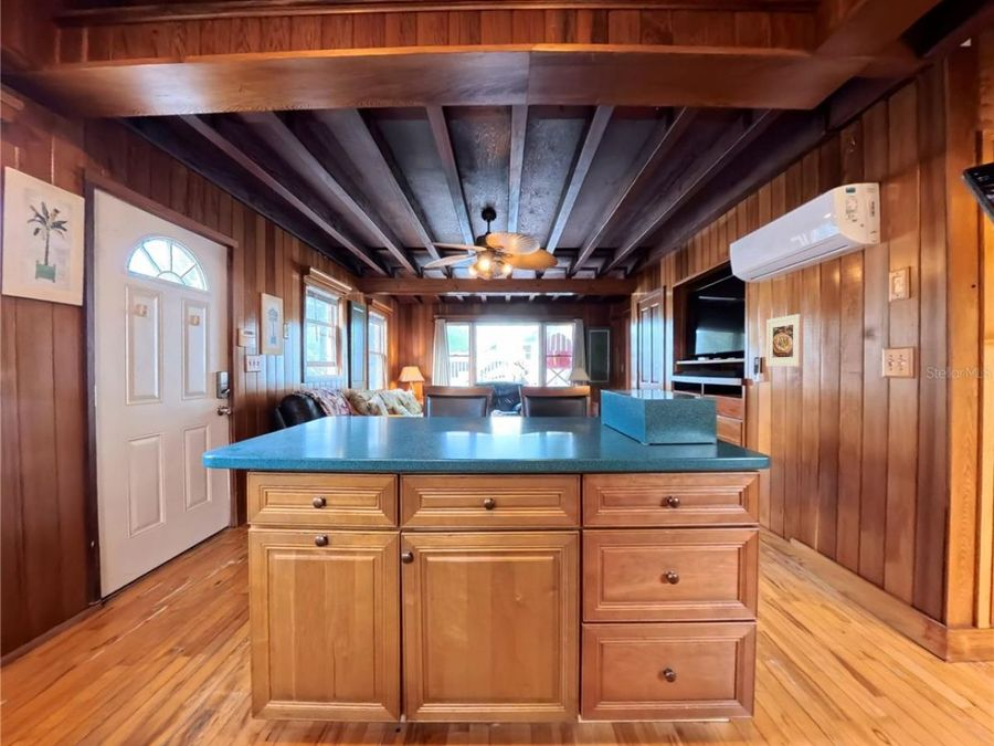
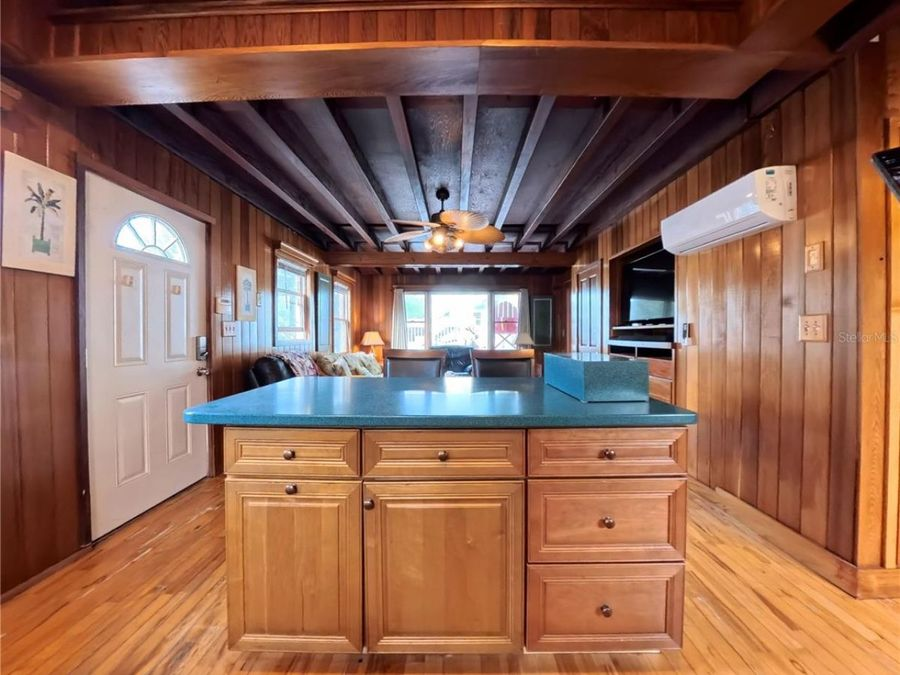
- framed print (783, 342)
